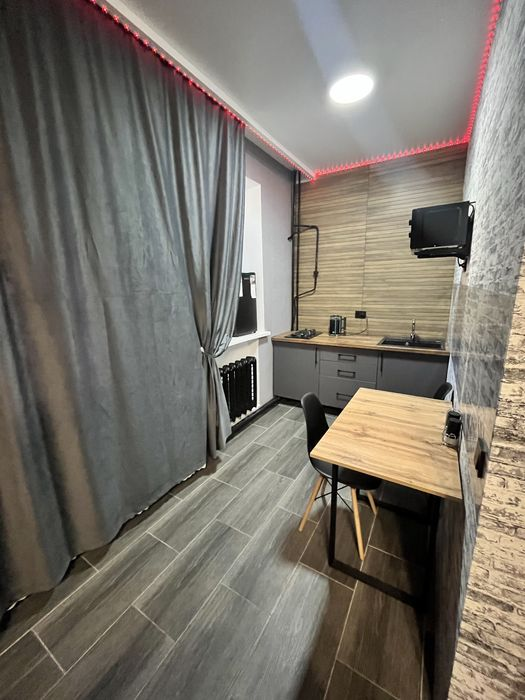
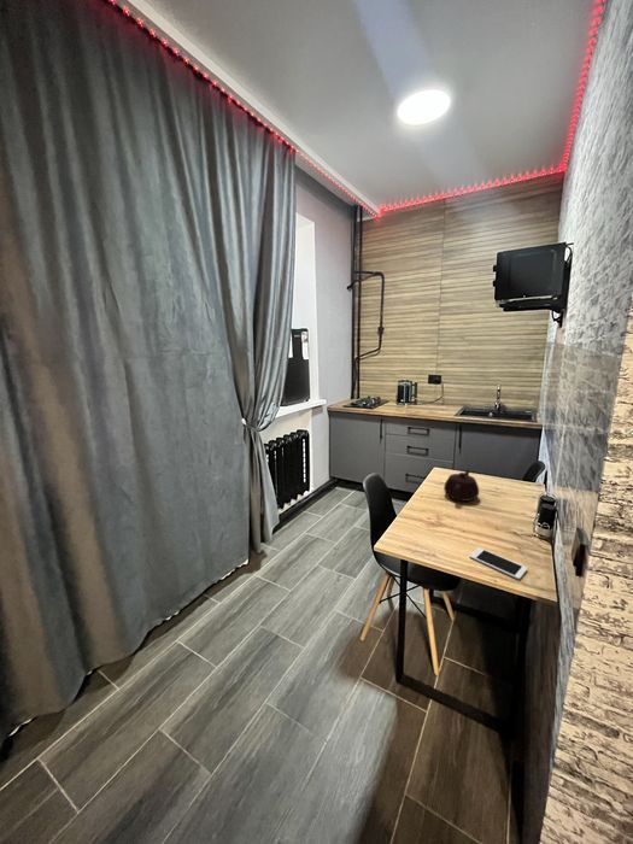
+ cell phone (497, 562)
+ teapot (462, 483)
